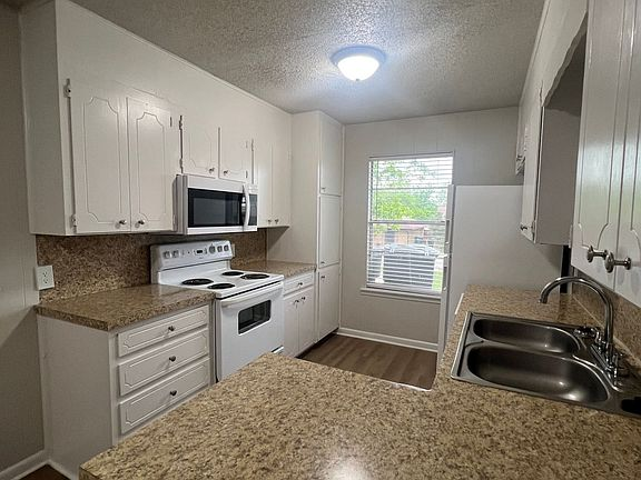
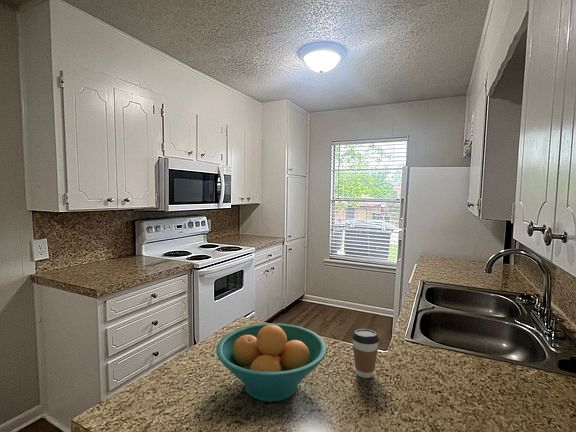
+ coffee cup (365, 353)
+ fruit bowl (271, 356)
